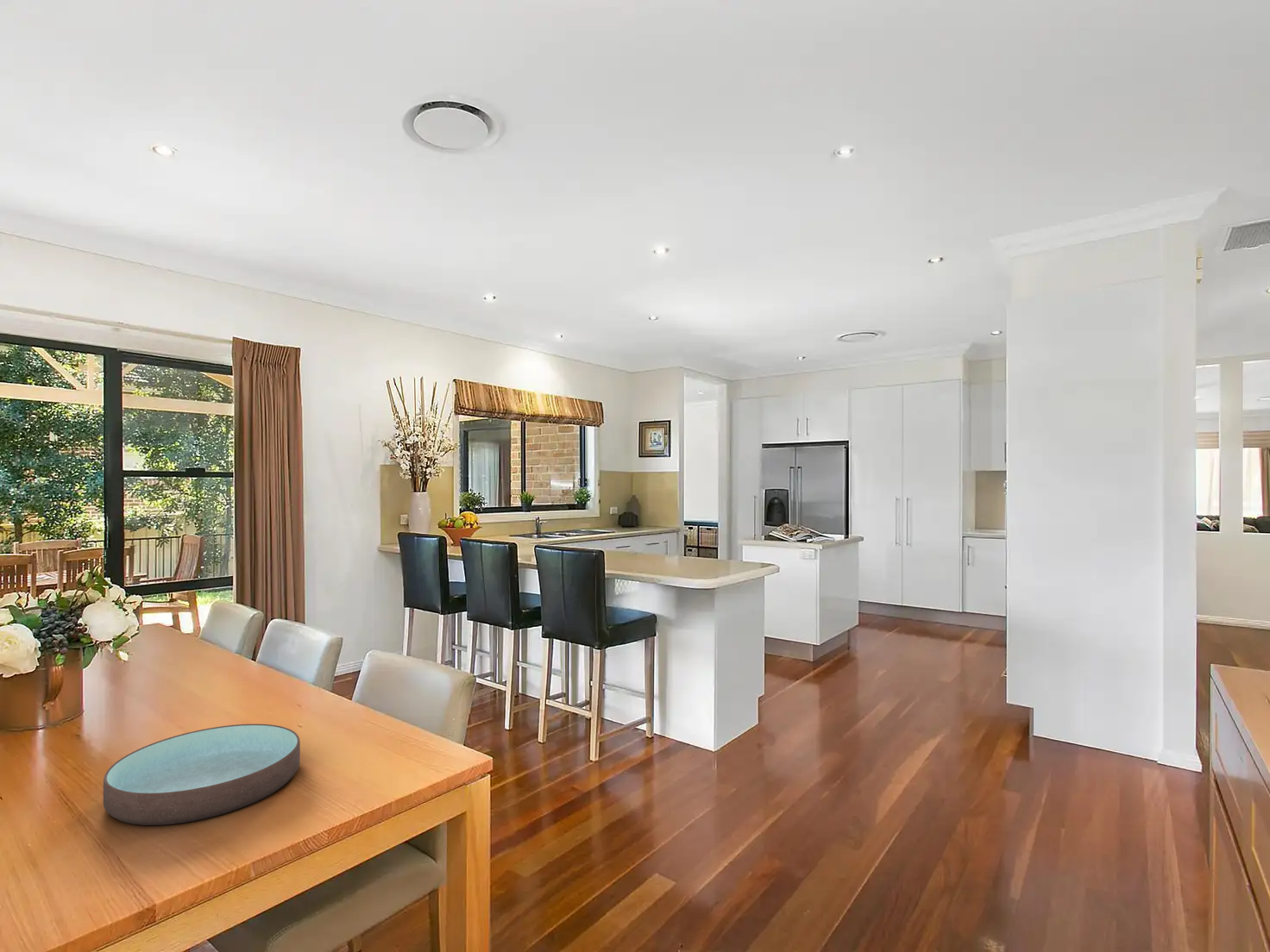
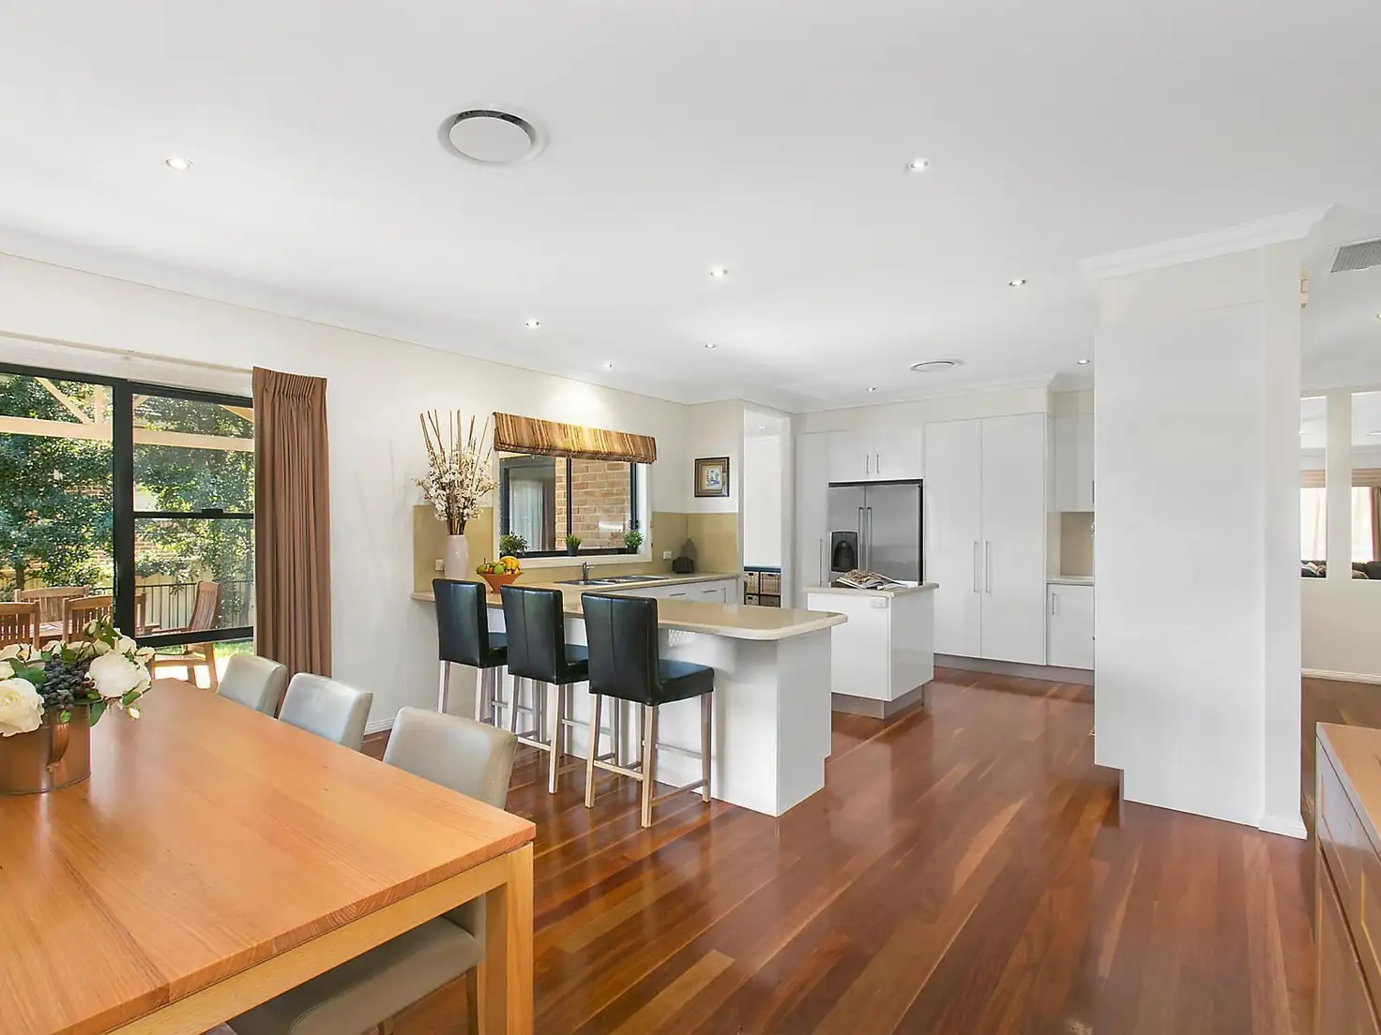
- bowl (208, 769)
